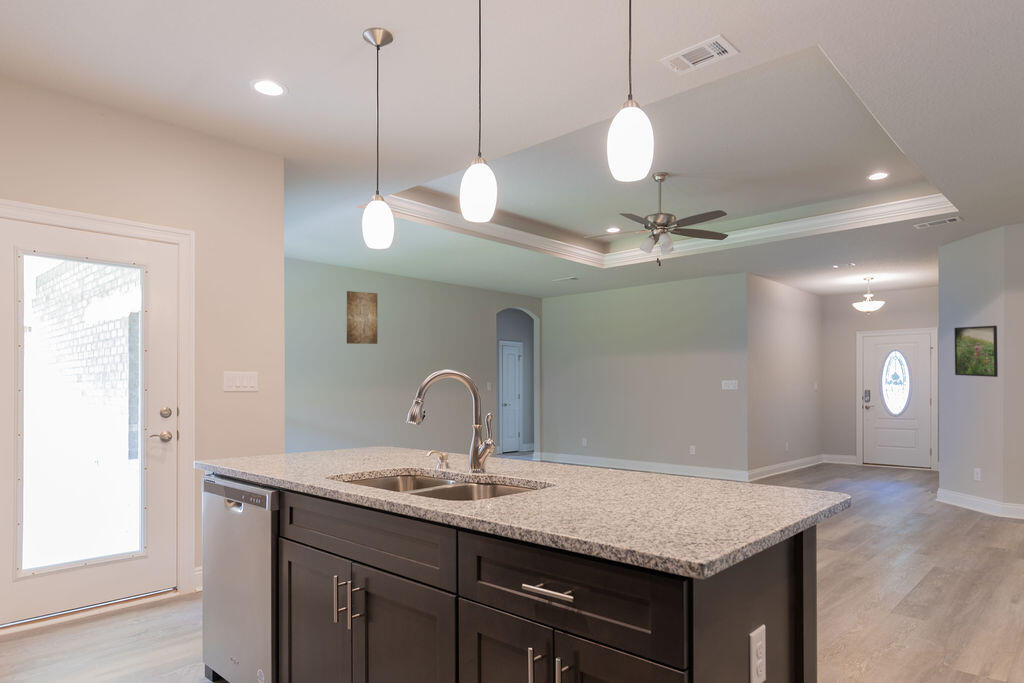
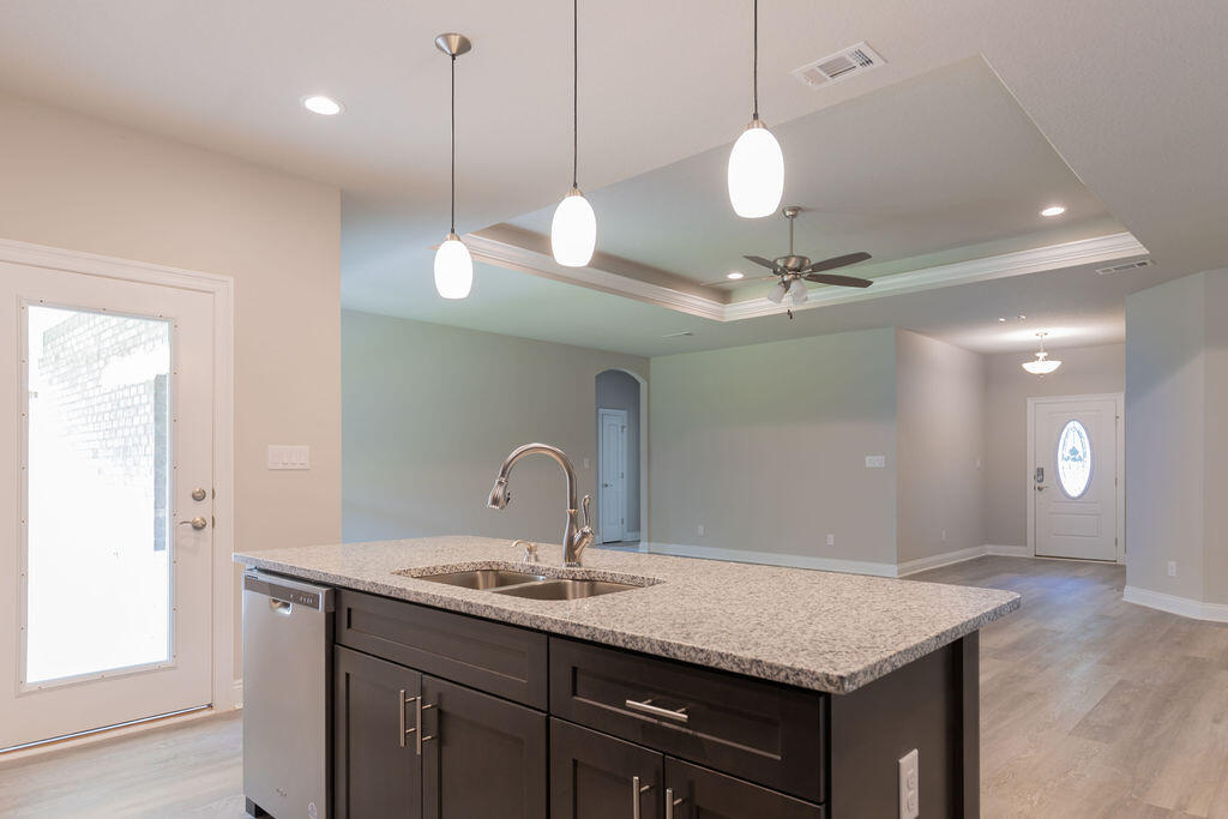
- wall art (362, 317)
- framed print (975, 351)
